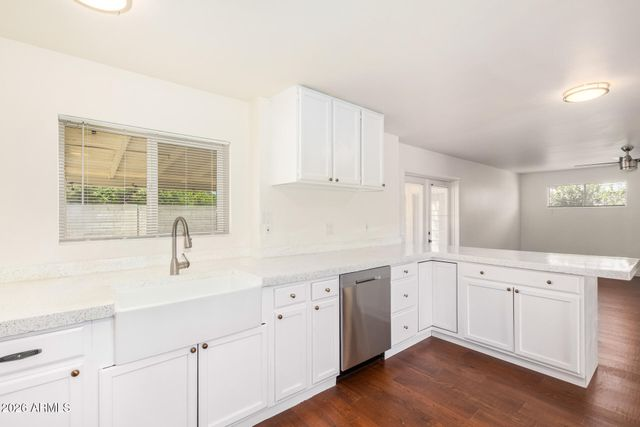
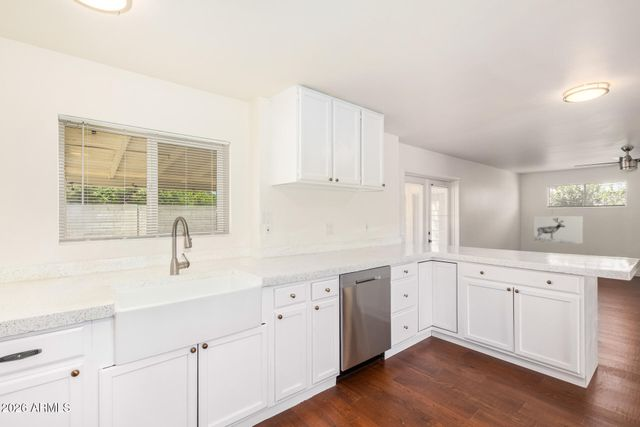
+ wall art (557, 229)
